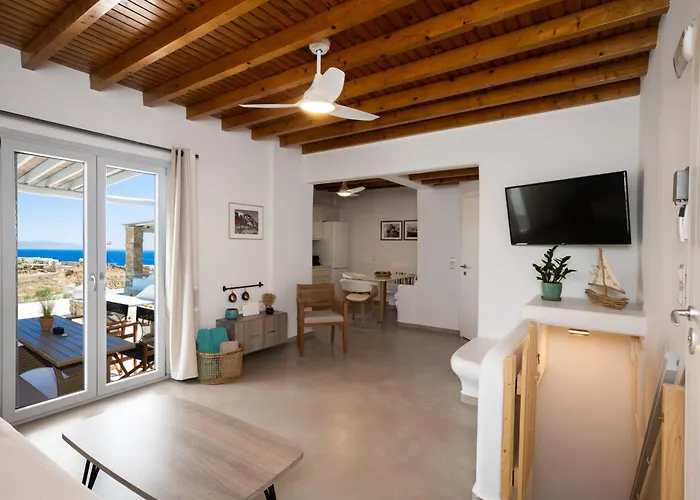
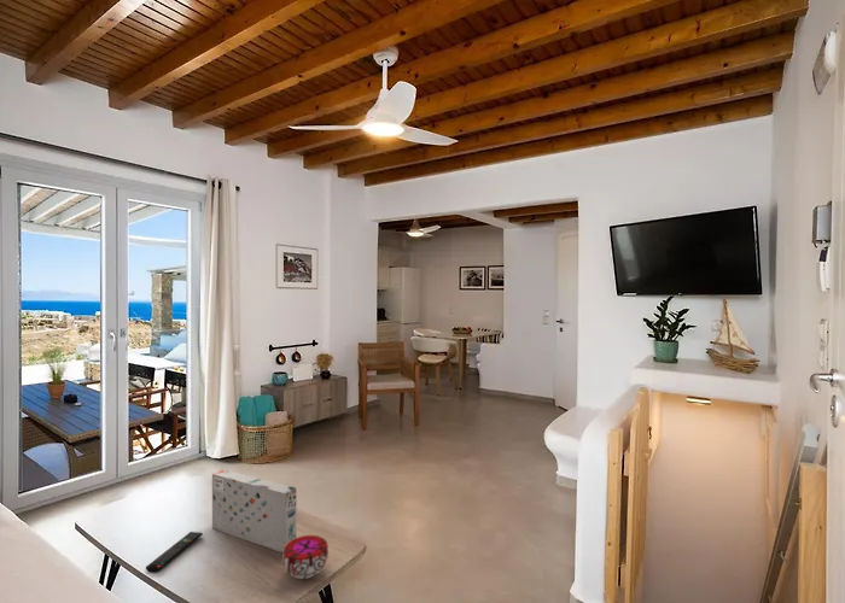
+ remote control (175, 550)
+ toy set box (252, 508)
+ decorative bowl (305, 560)
